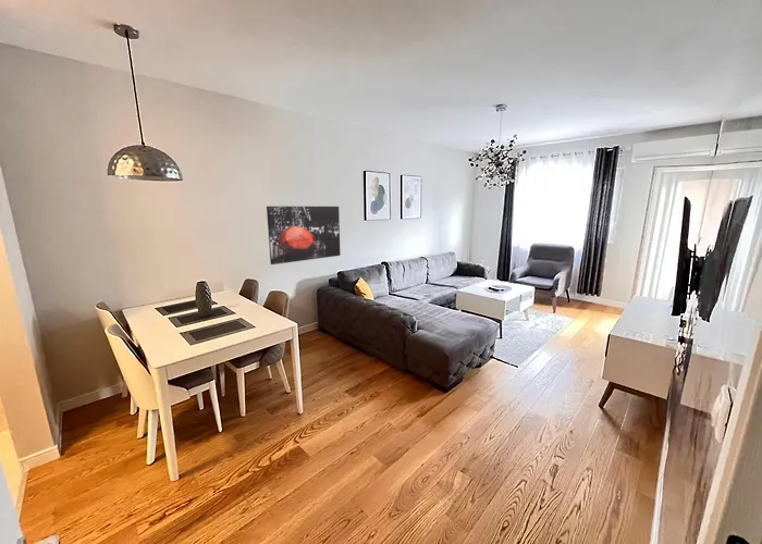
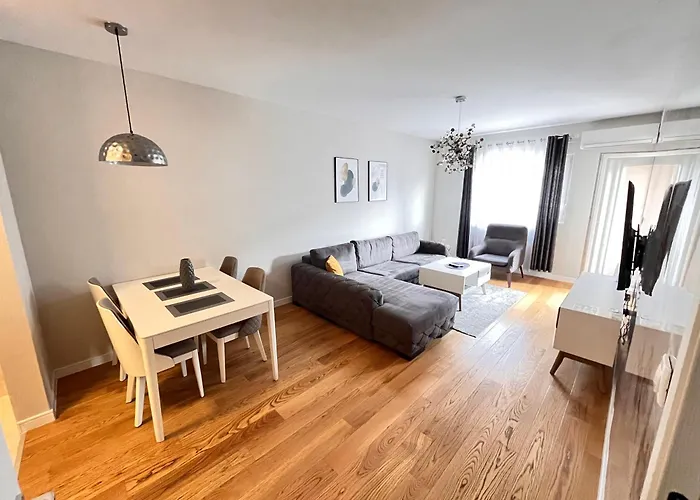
- wall art (307, 233)
